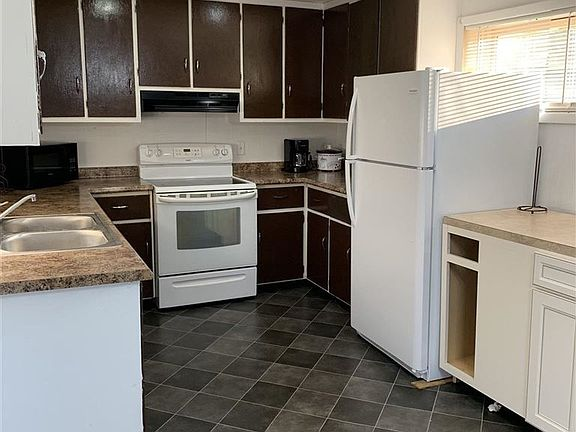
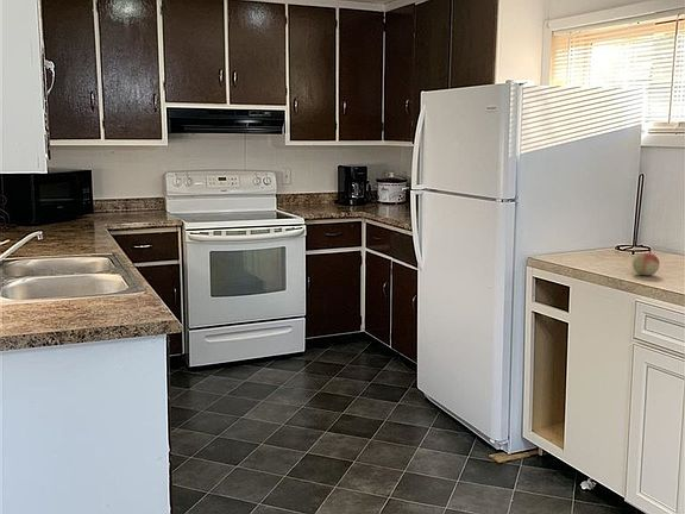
+ fruit (646, 264)
